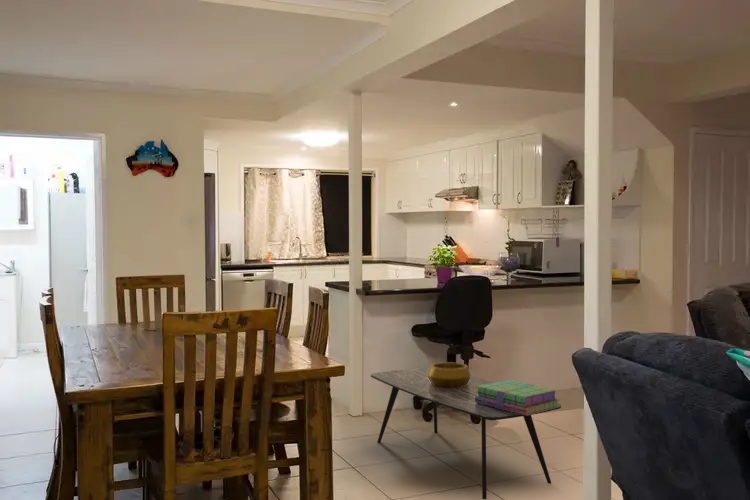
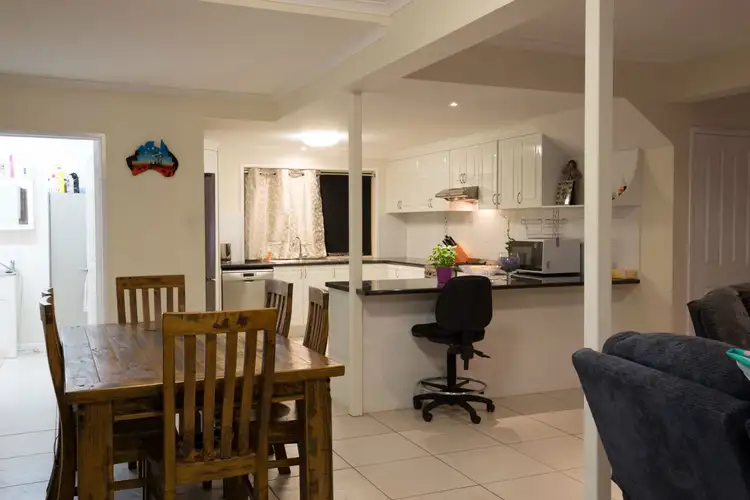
- coffee table (461, 411)
- decorative bowl (449, 374)
- stack of books (516, 396)
